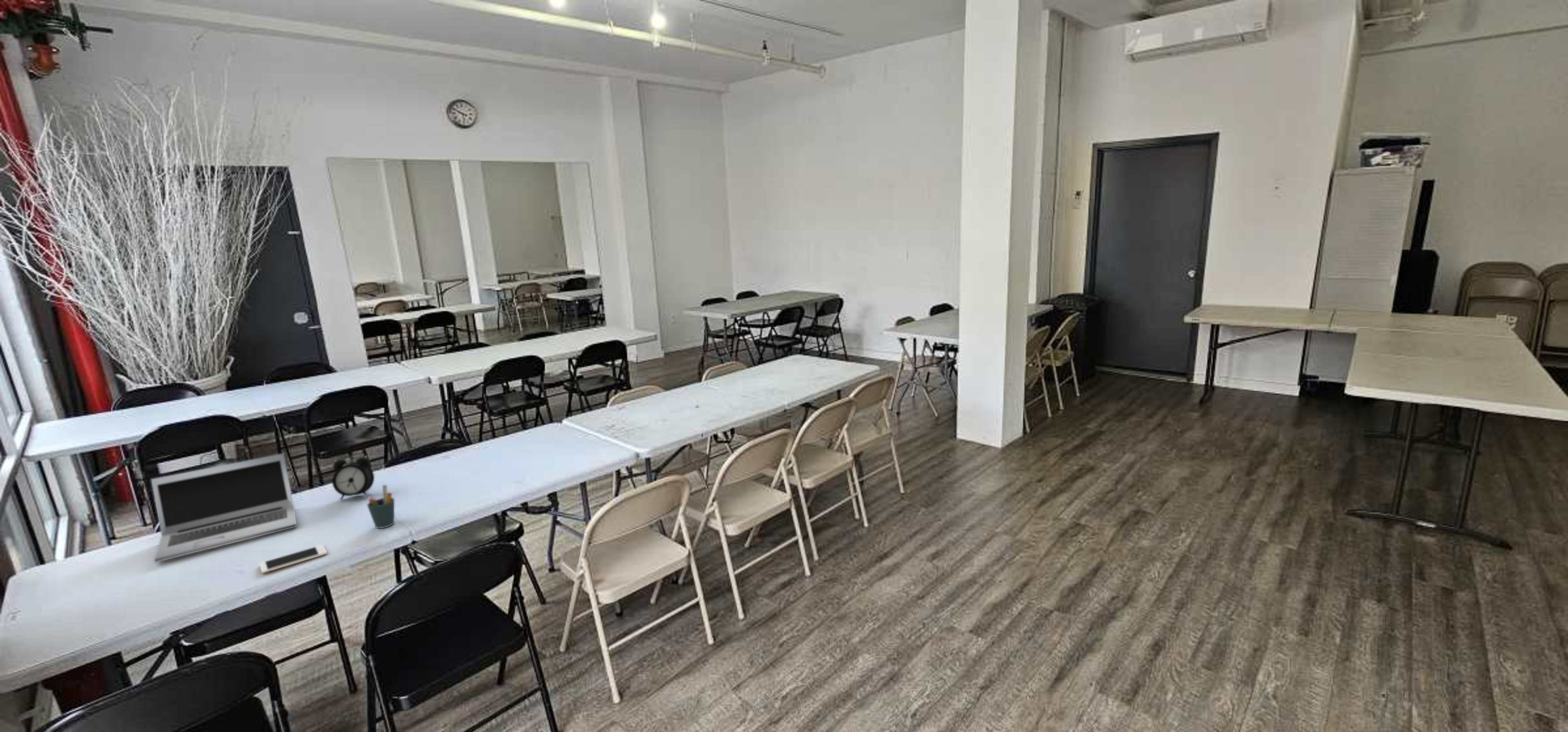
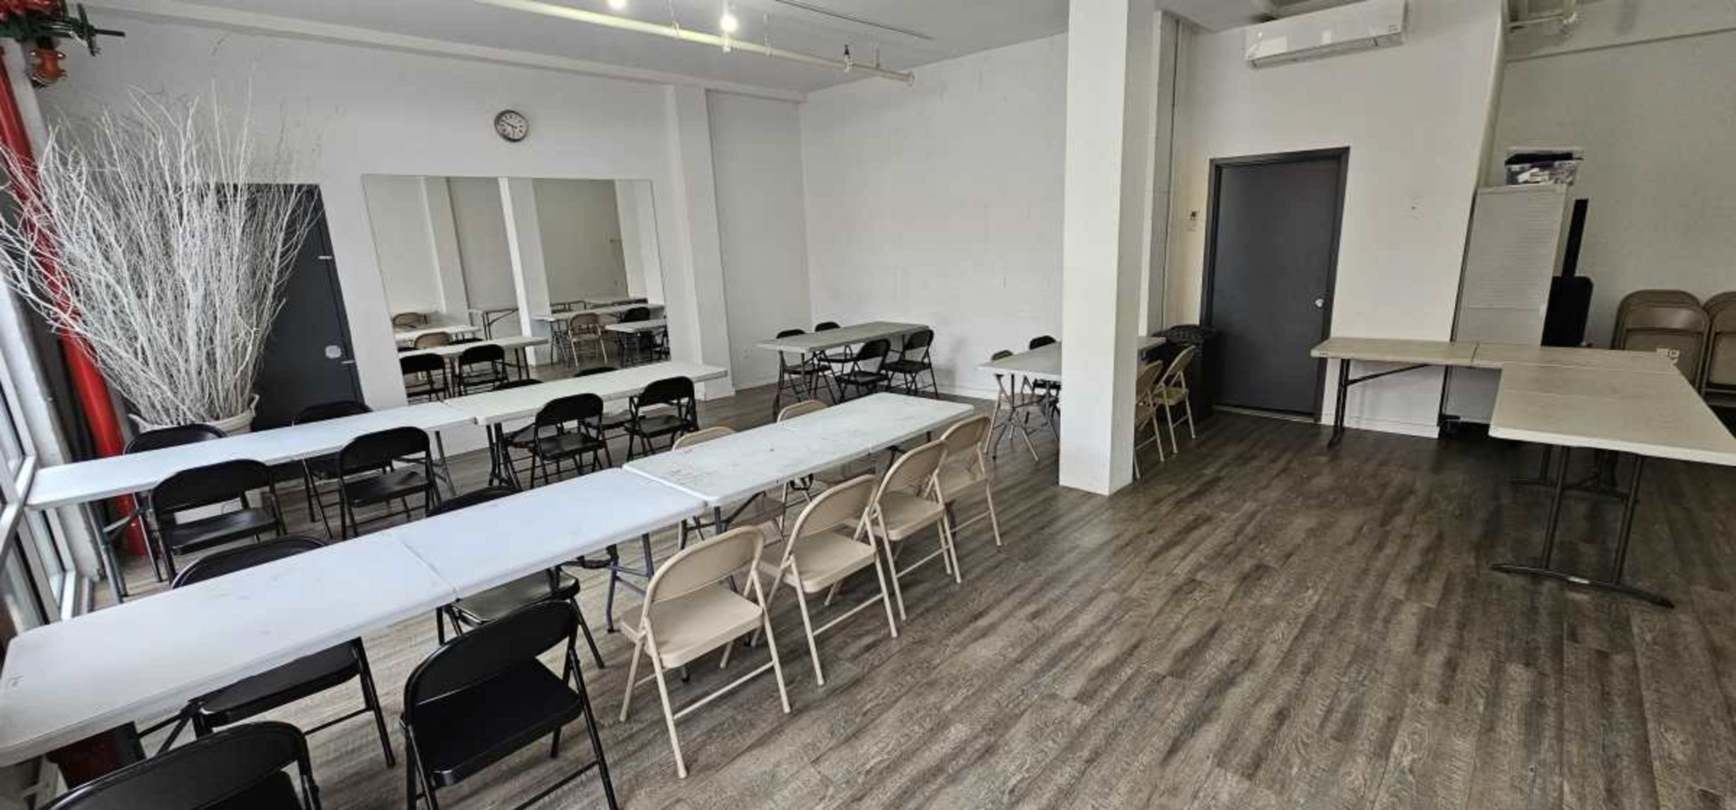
- pen holder (382, 507)
- cell phone (294, 558)
- alarm clock (352, 478)
- laptop (225, 503)
